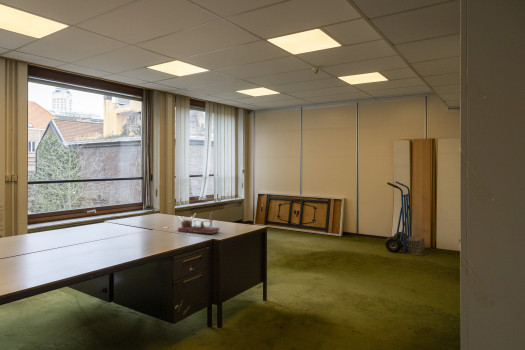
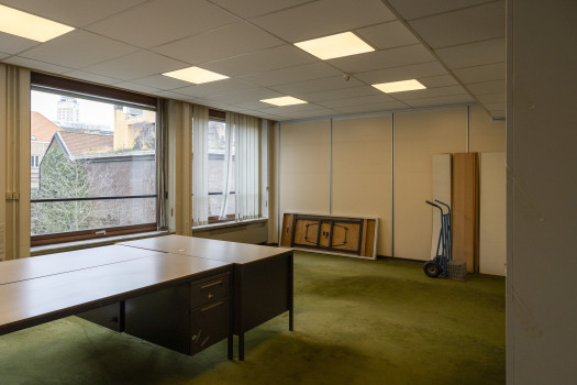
- desk organizer (197, 221)
